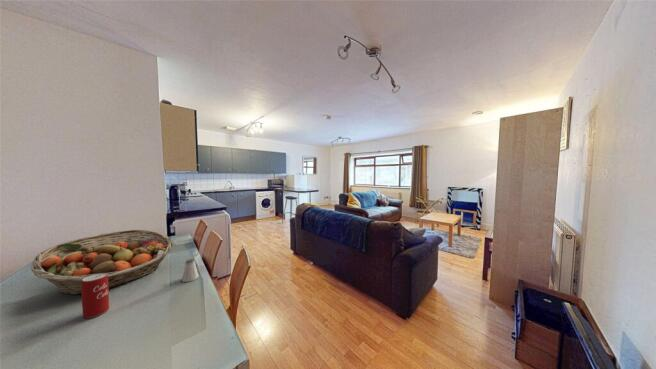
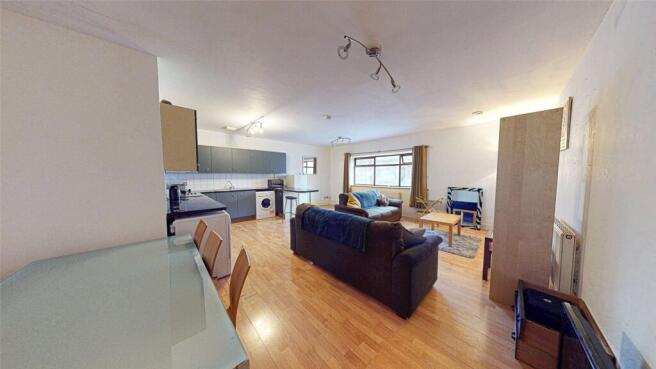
- beverage can (95, 294)
- fruit basket (114, 257)
- saltshaker (190, 269)
